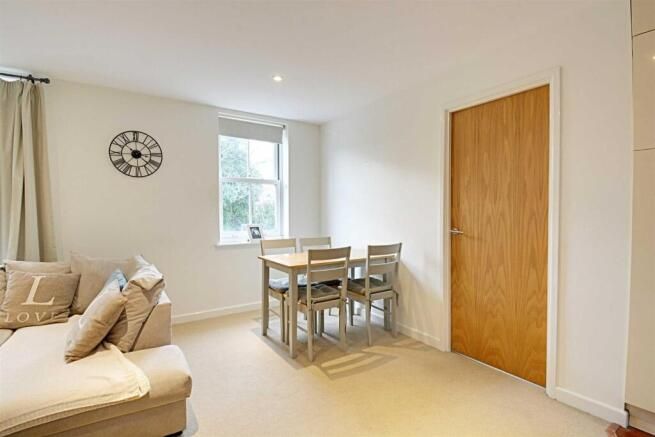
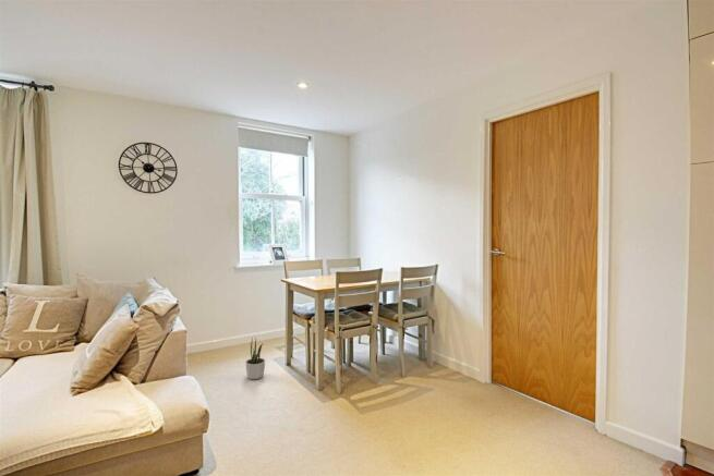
+ potted plant (255, 355)
